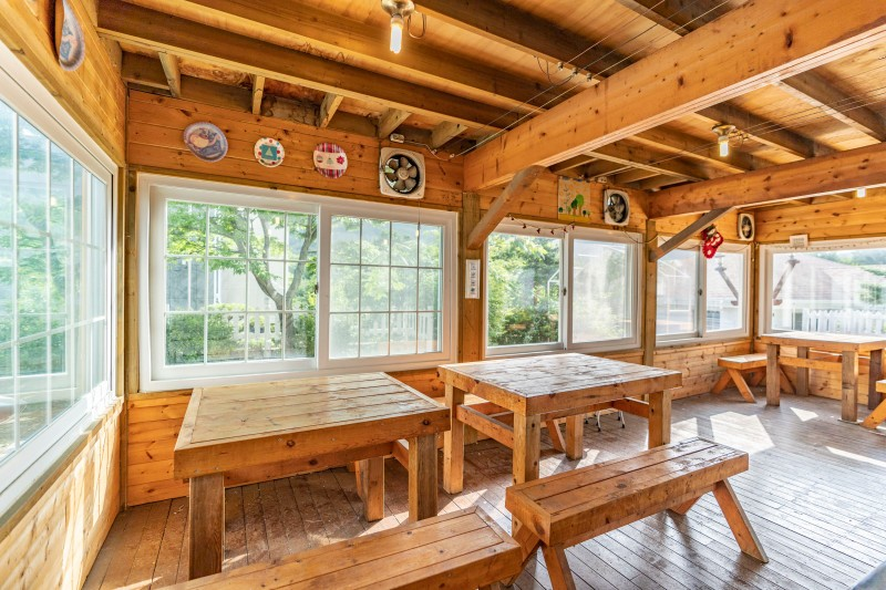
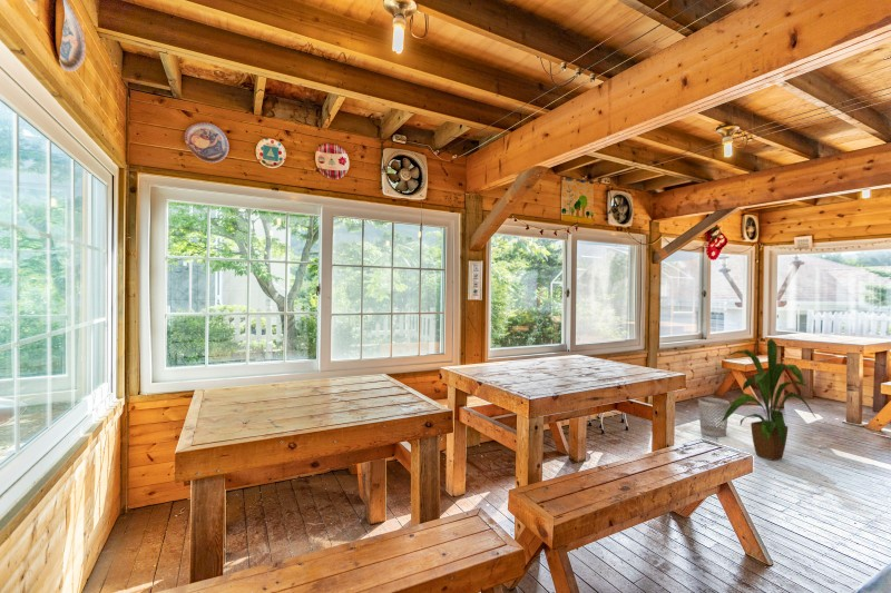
+ wastebasket (713, 417)
+ house plant (763, 399)
